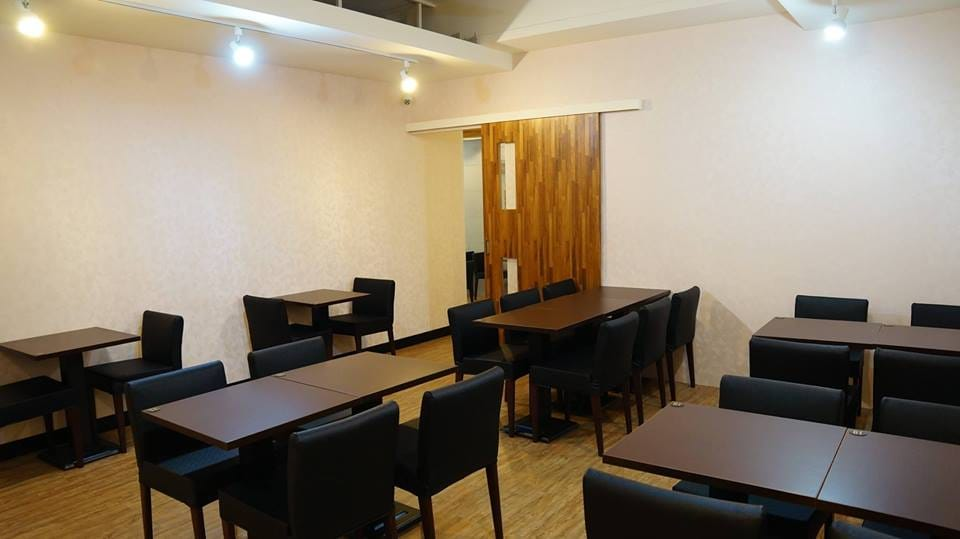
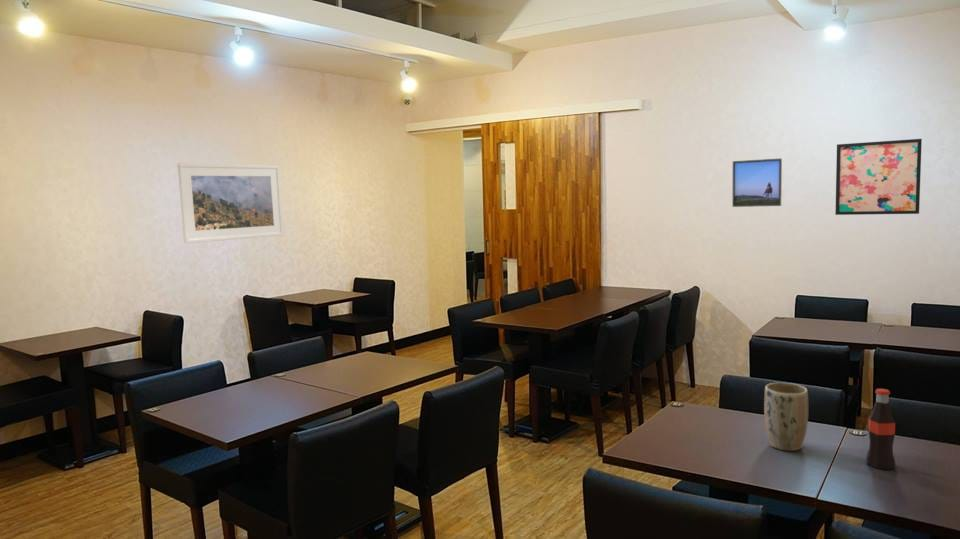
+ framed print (234, 202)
+ plant pot (785, 416)
+ wall art (877, 178)
+ bottle (881, 427)
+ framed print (756, 183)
